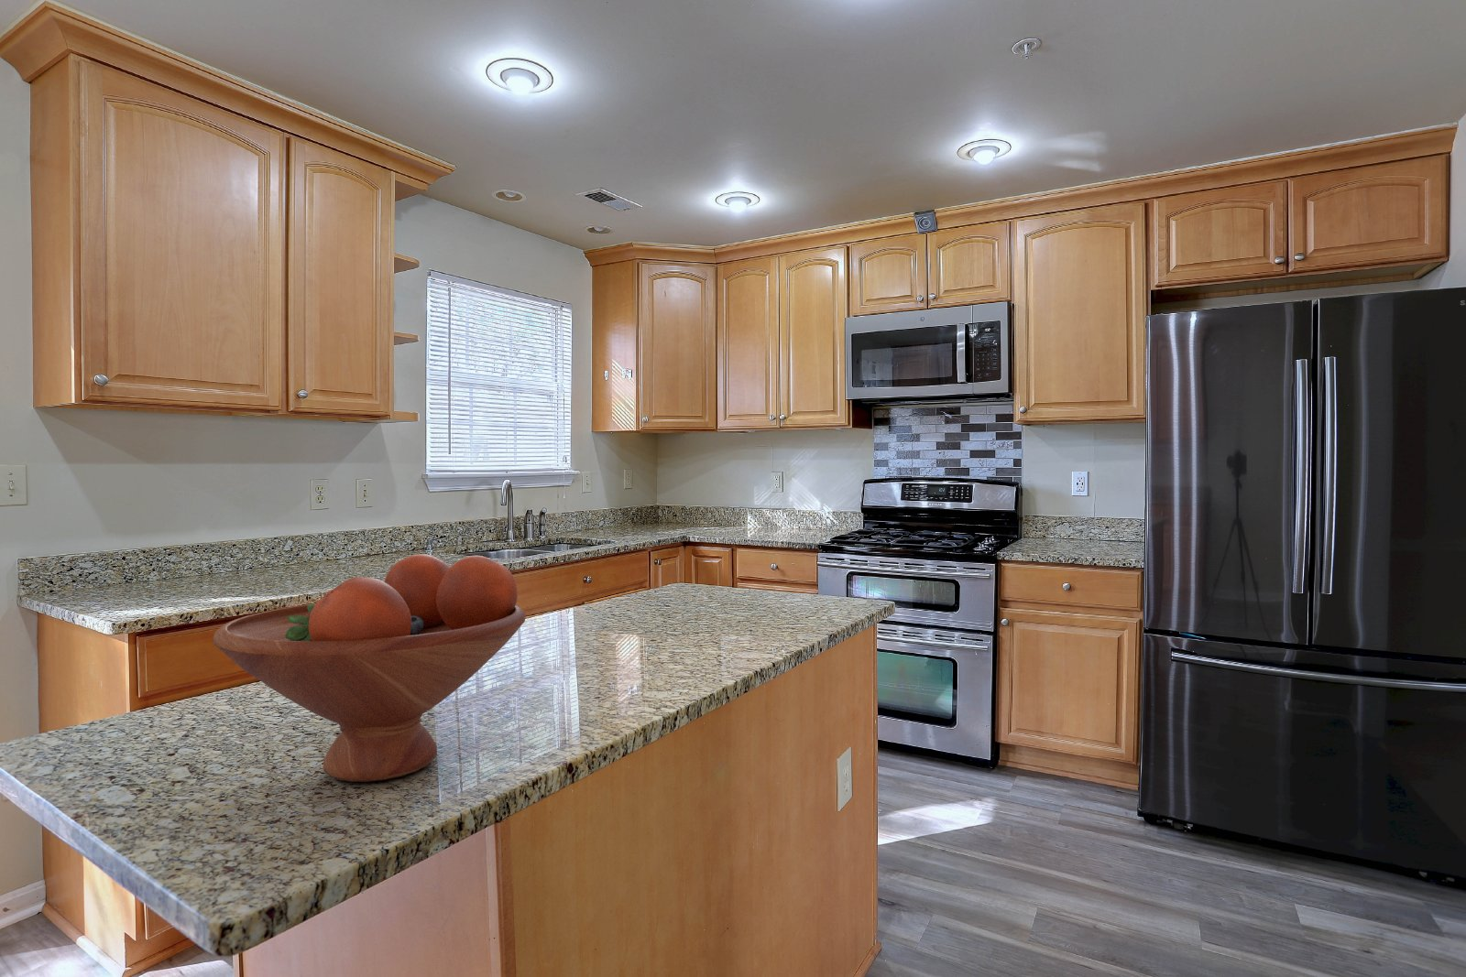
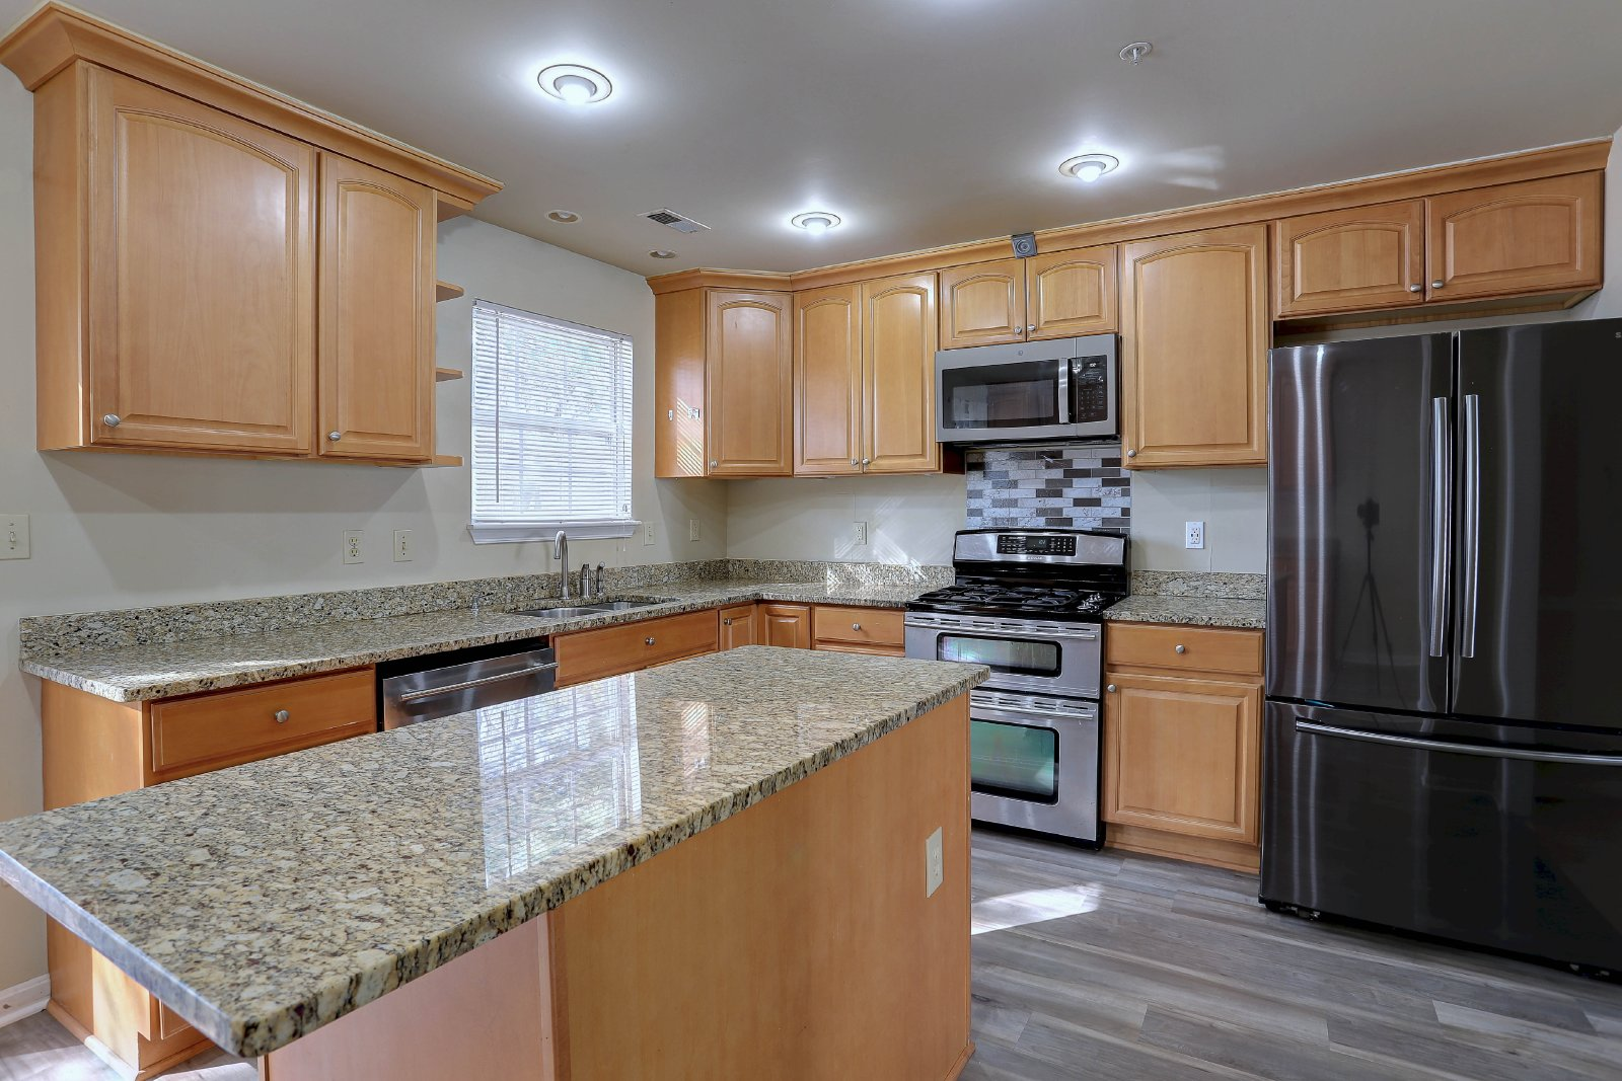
- fruit bowl (381, 662)
